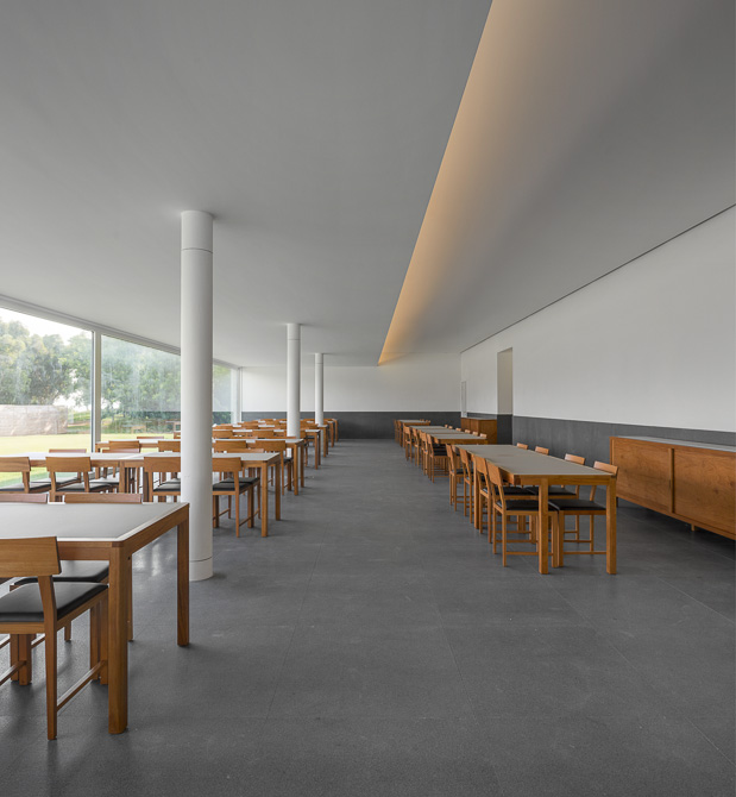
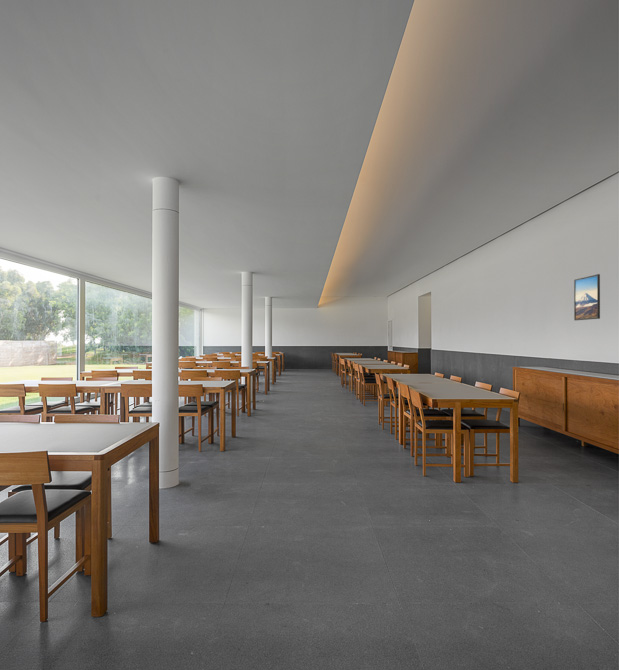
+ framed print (586, 298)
